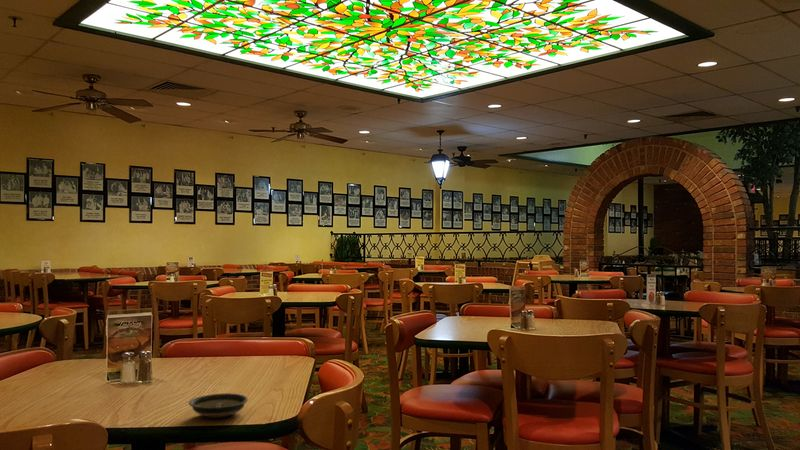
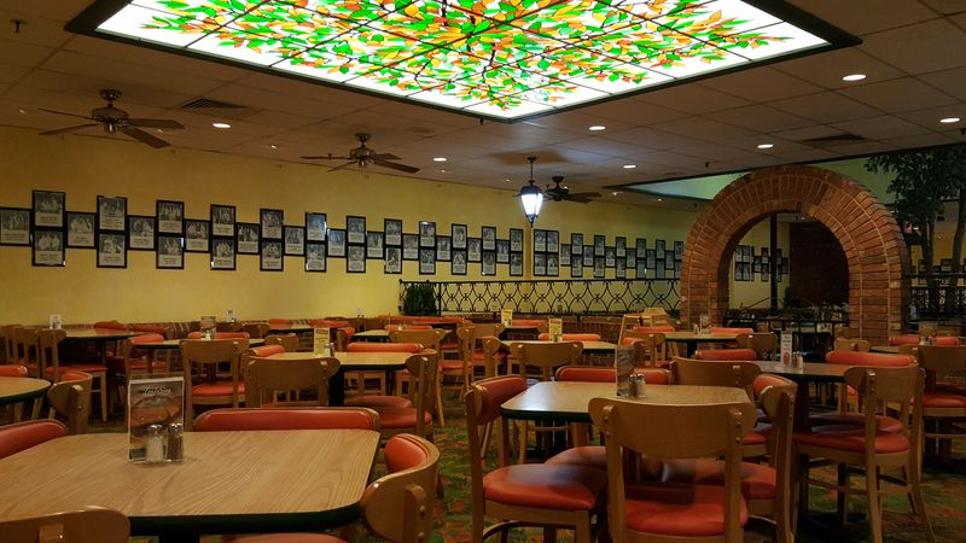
- saucer (218, 407)
